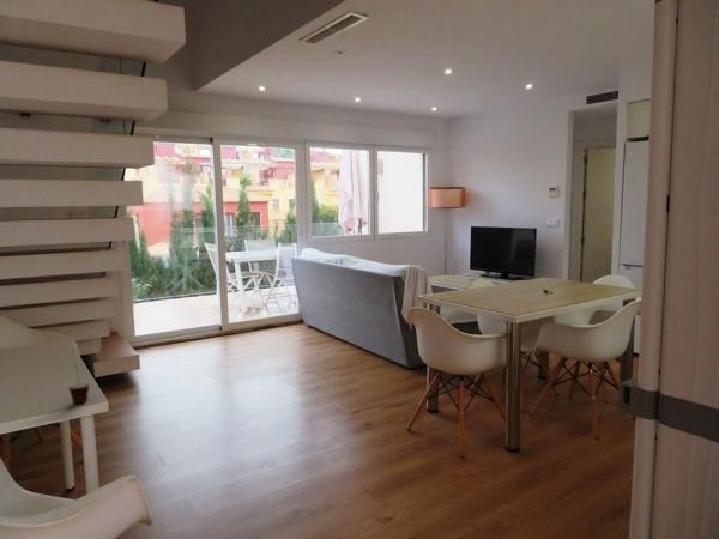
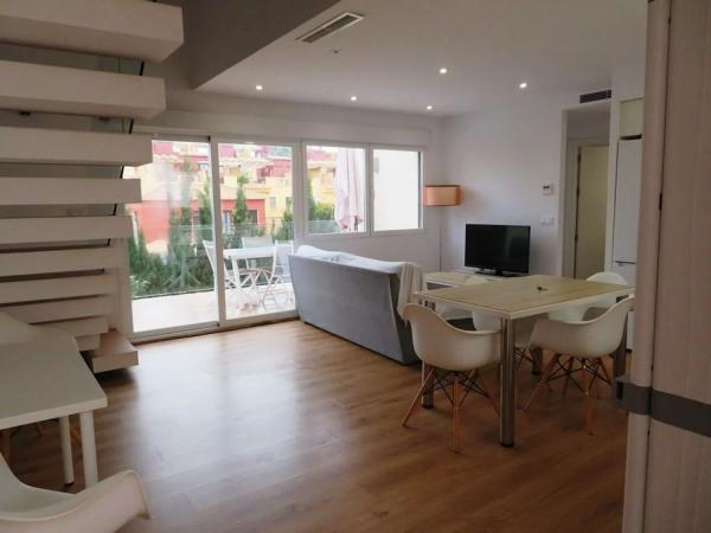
- cup (78, 383)
